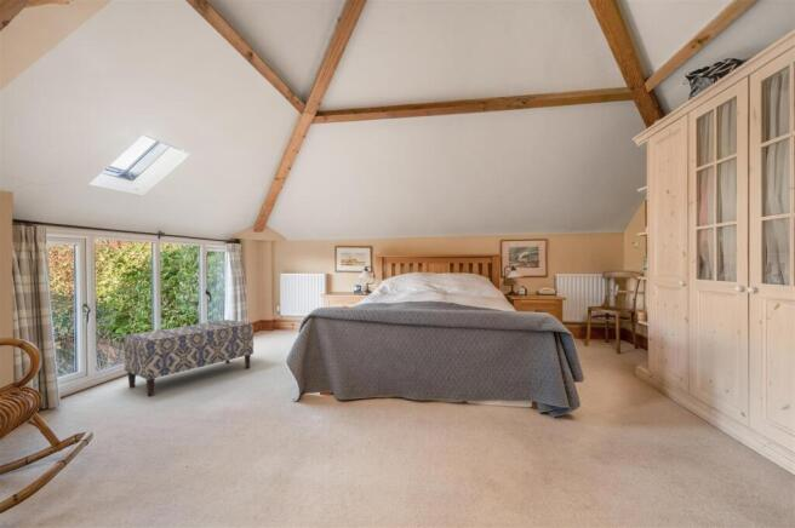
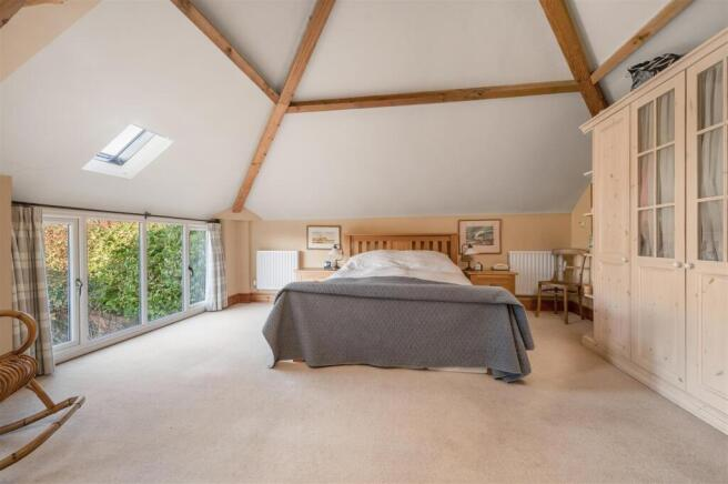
- bench (194, 352)
